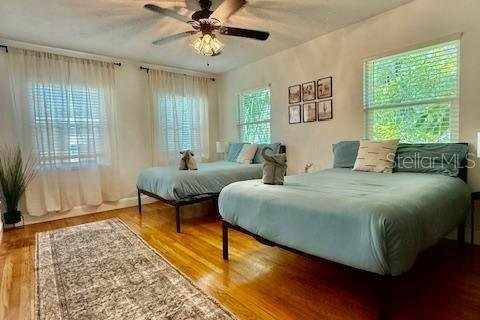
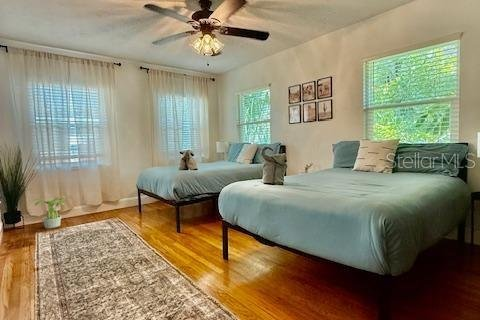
+ potted plant (51, 211)
